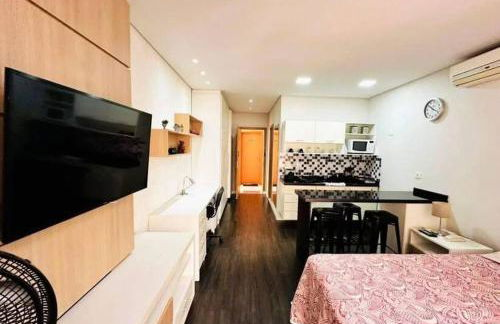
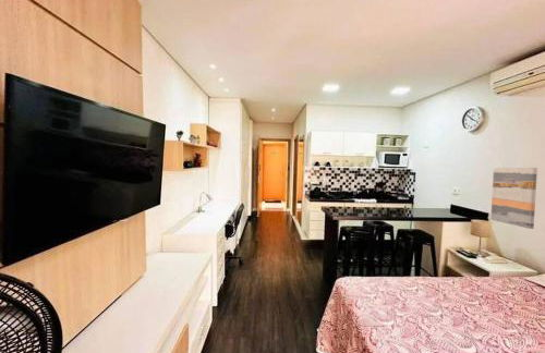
+ wall art (511, 195)
